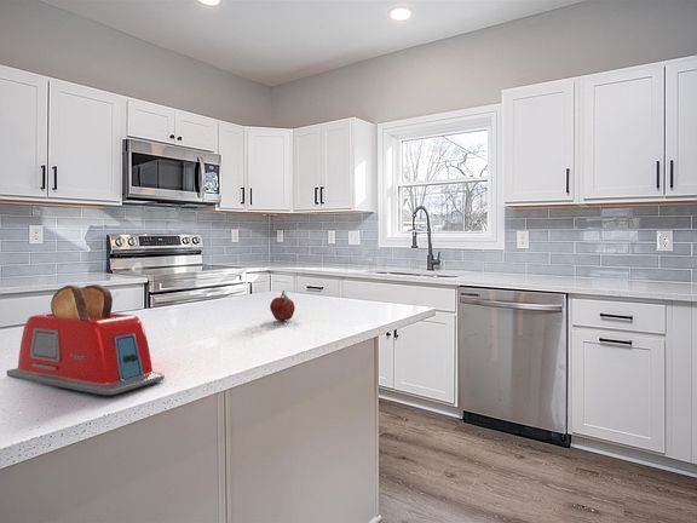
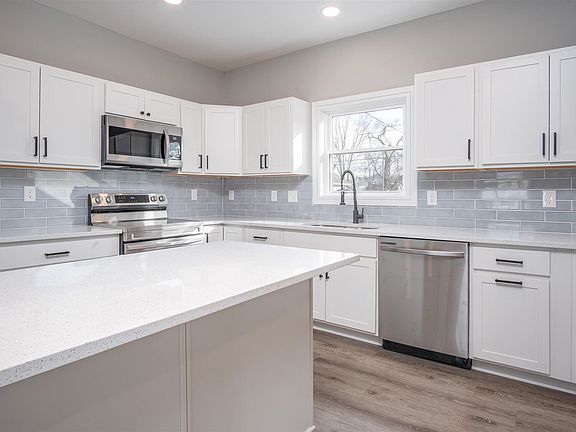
- fruit (282, 305)
- toaster (83, 331)
